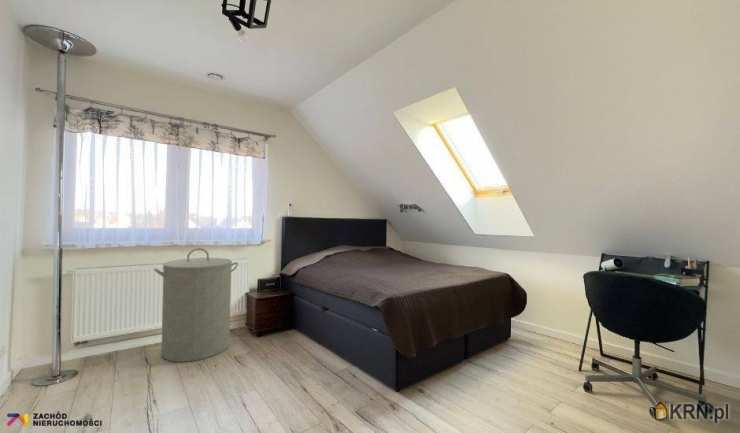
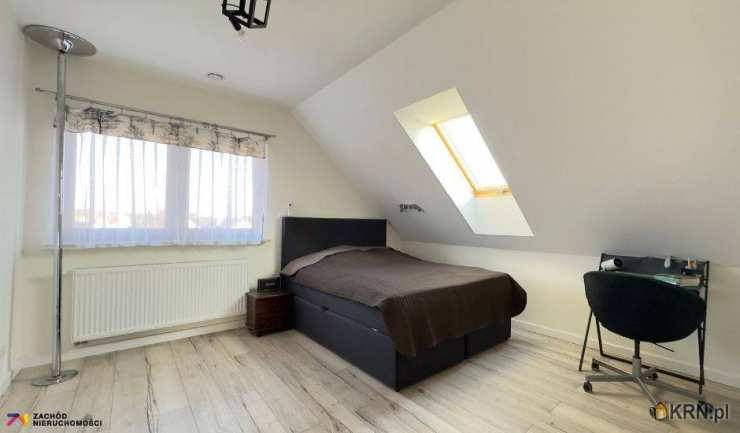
- laundry hamper (198, 298)
